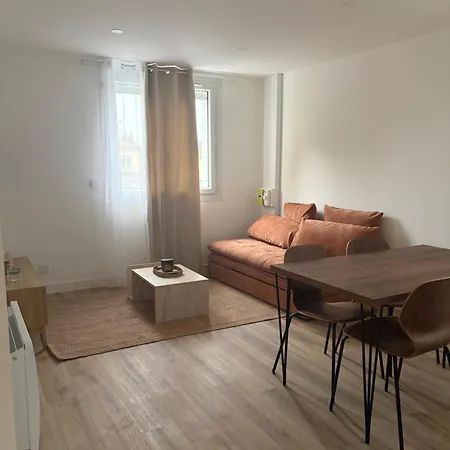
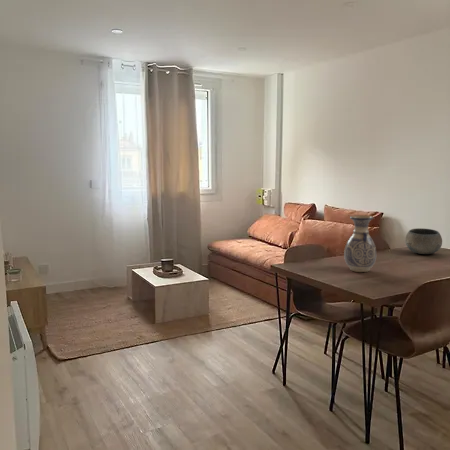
+ vase (360, 243)
+ bowl (423, 241)
